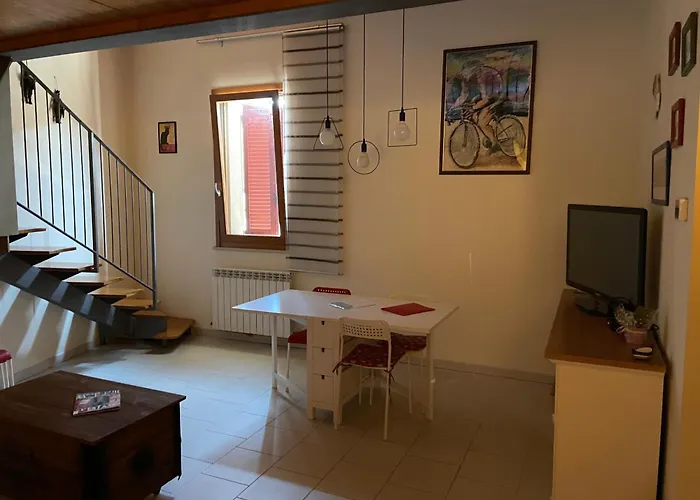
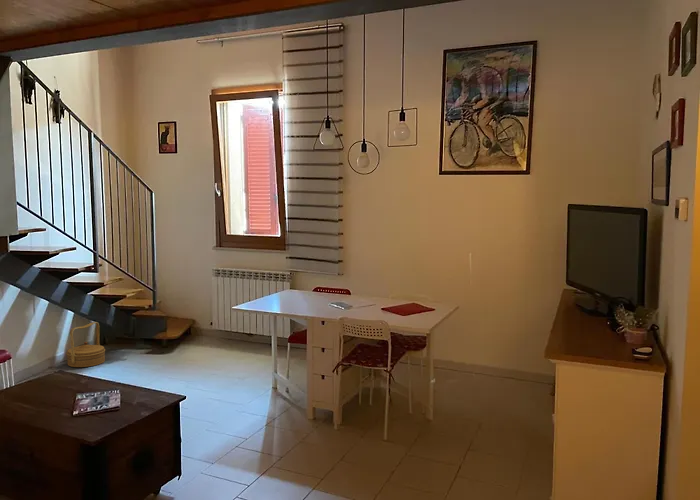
+ basket (85, 343)
